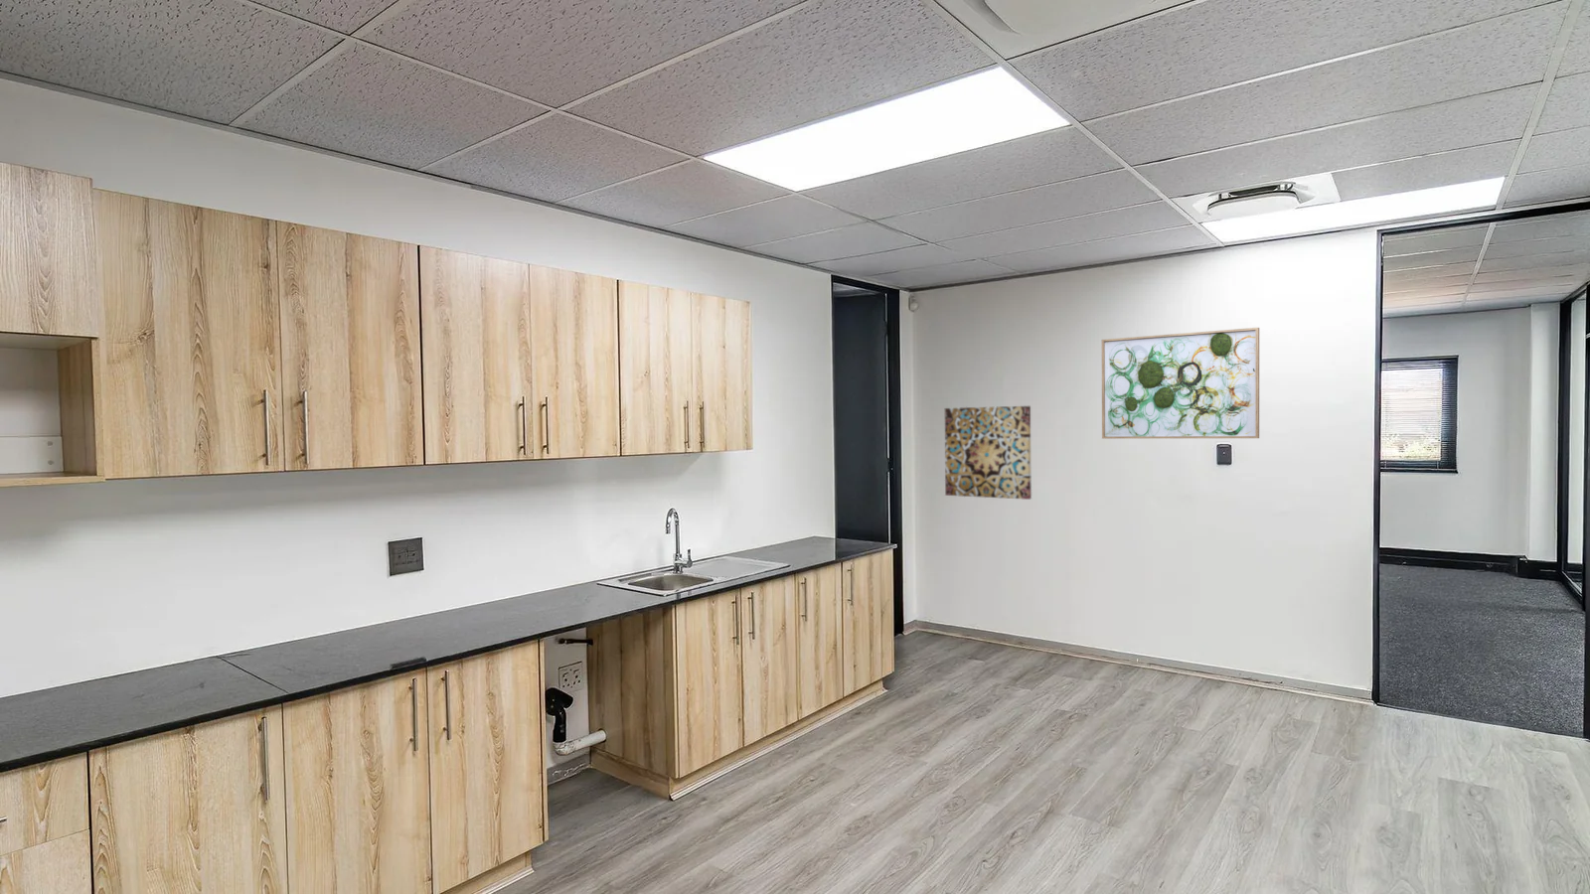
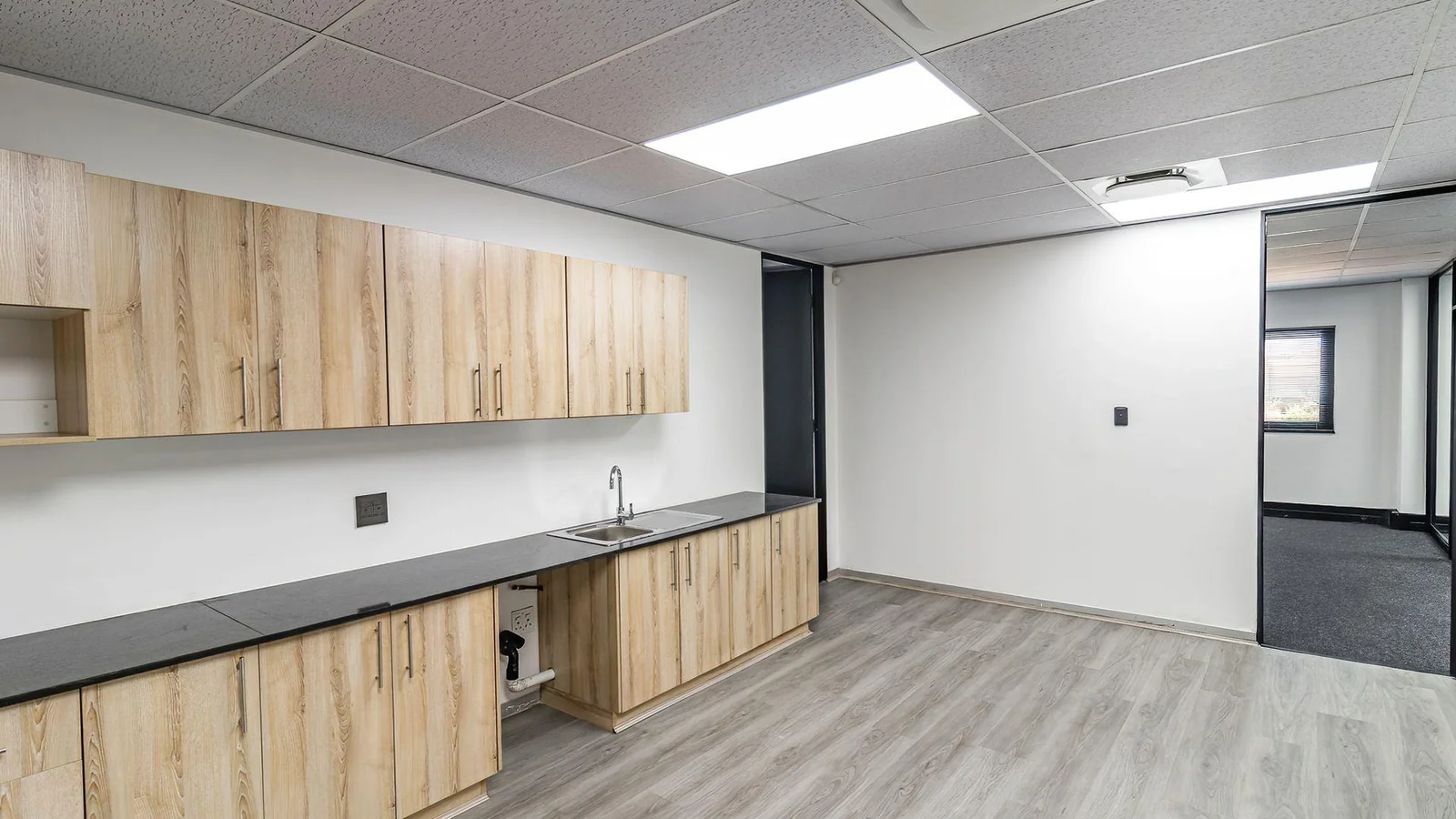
- wall art (986, 452)
- wall art (1176, 385)
